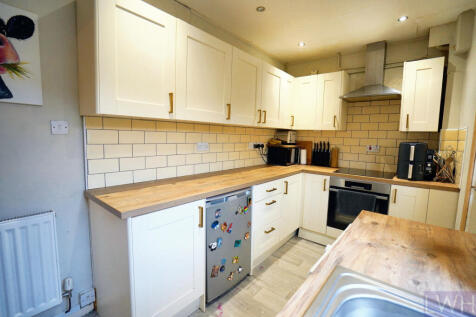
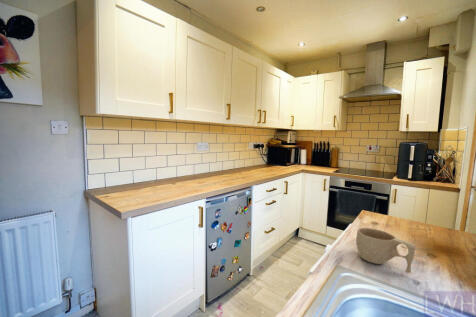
+ cup (382, 249)
